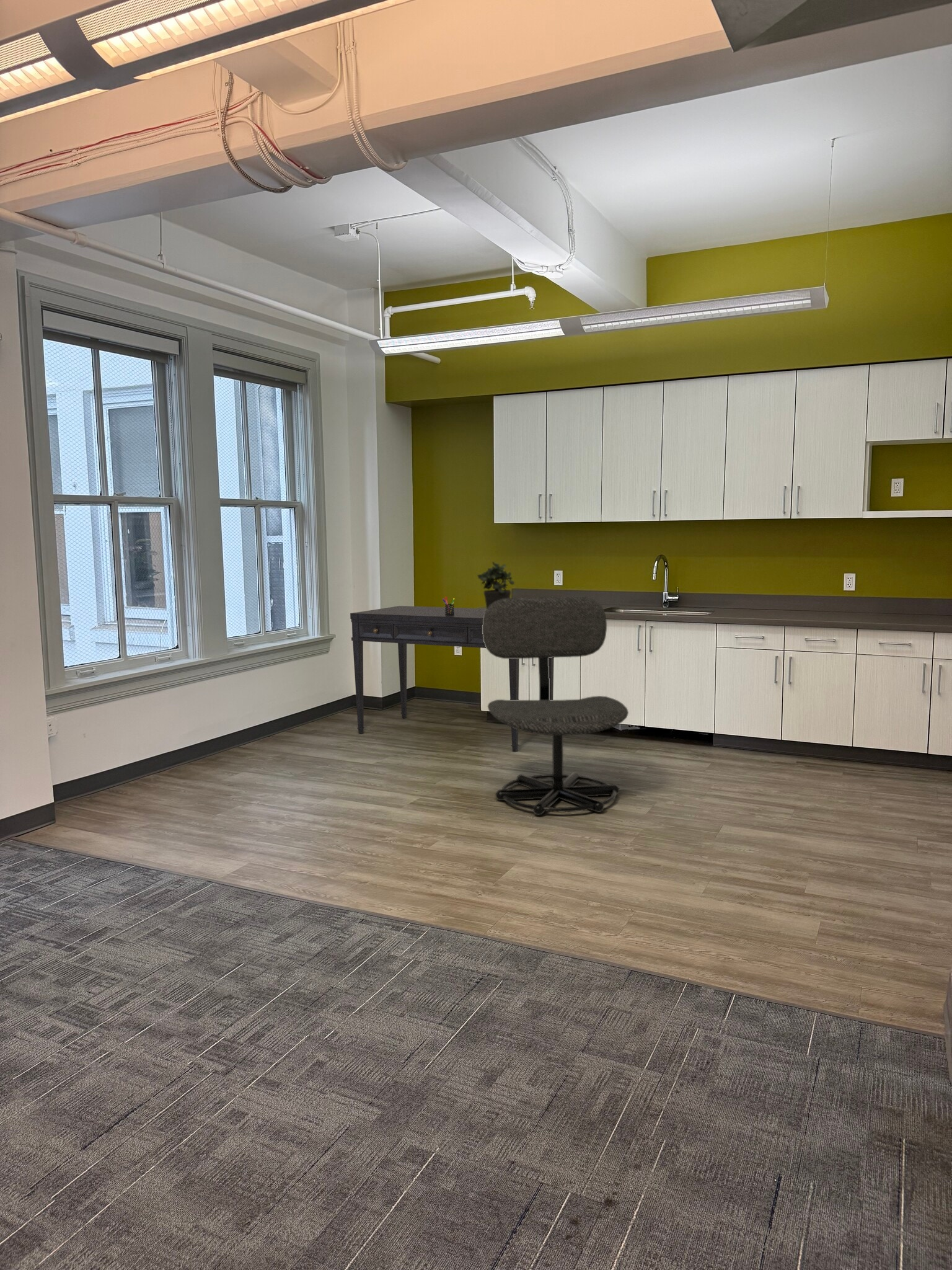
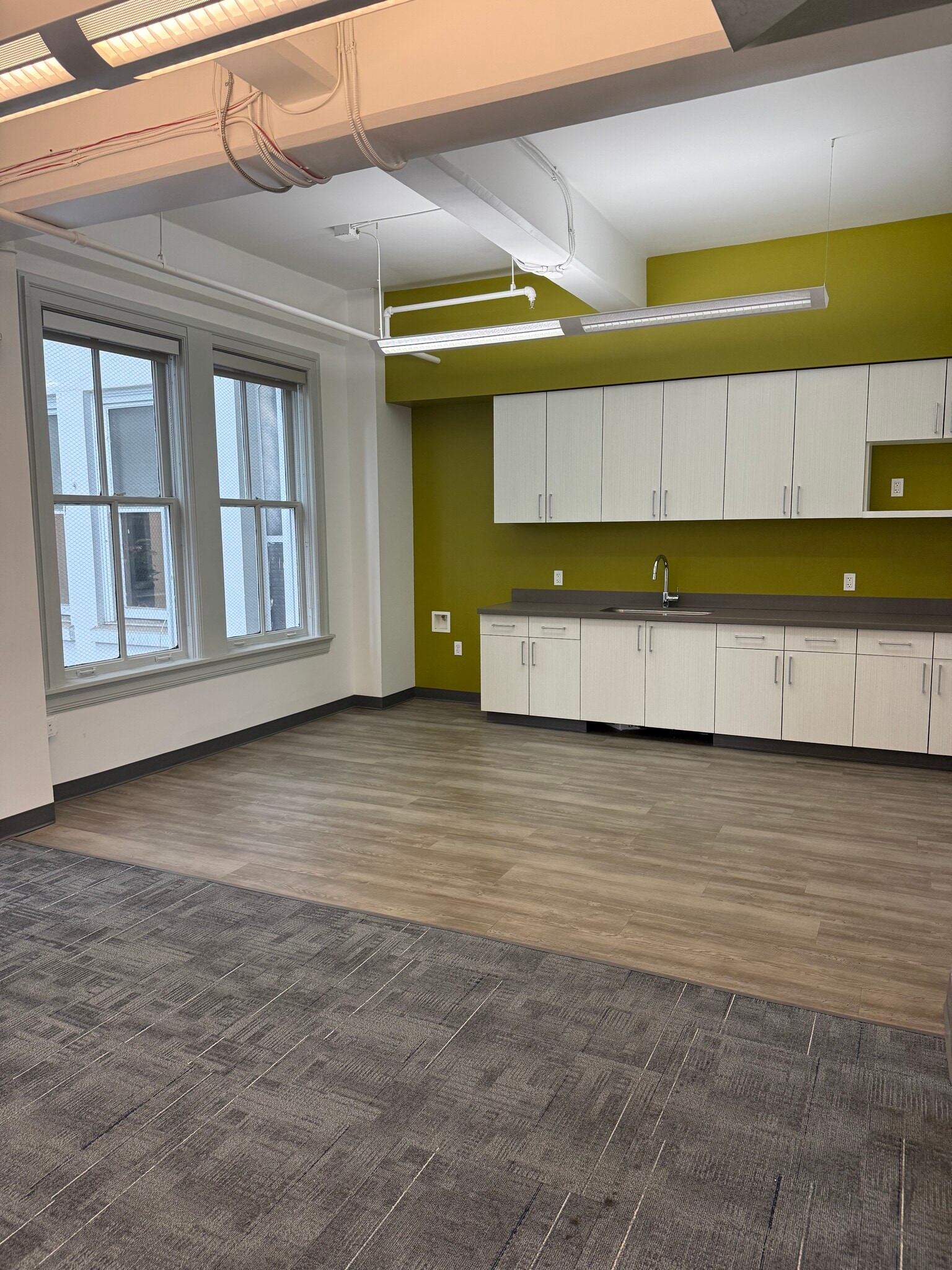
- office chair (554, 700)
- pen holder (449, 605)
- desk (457, 646)
- potted plant (495, 587)
